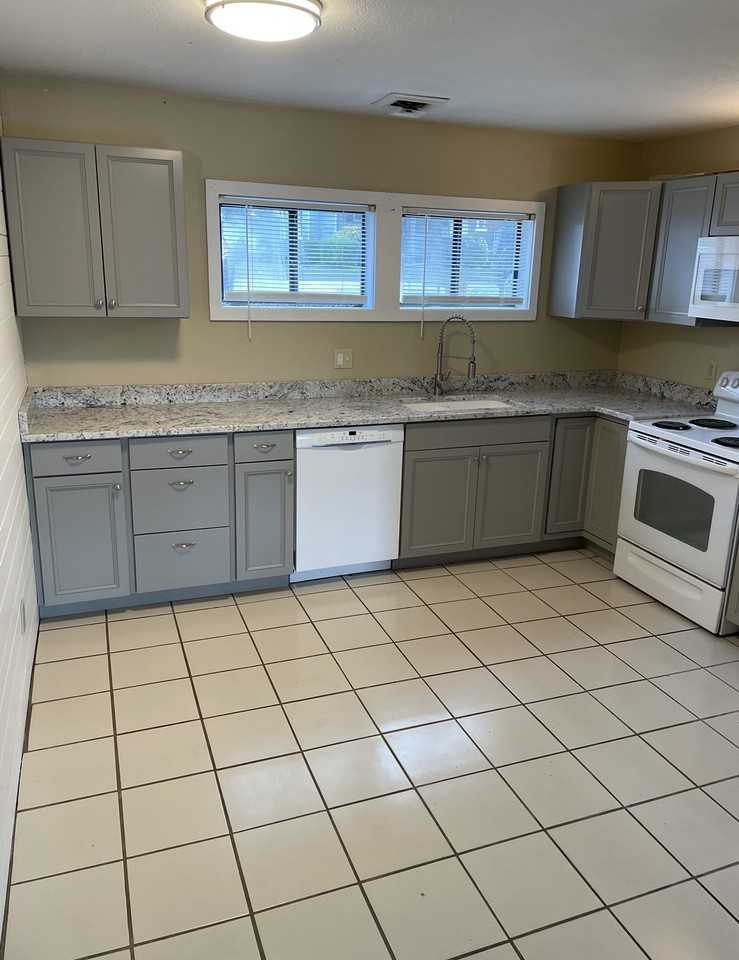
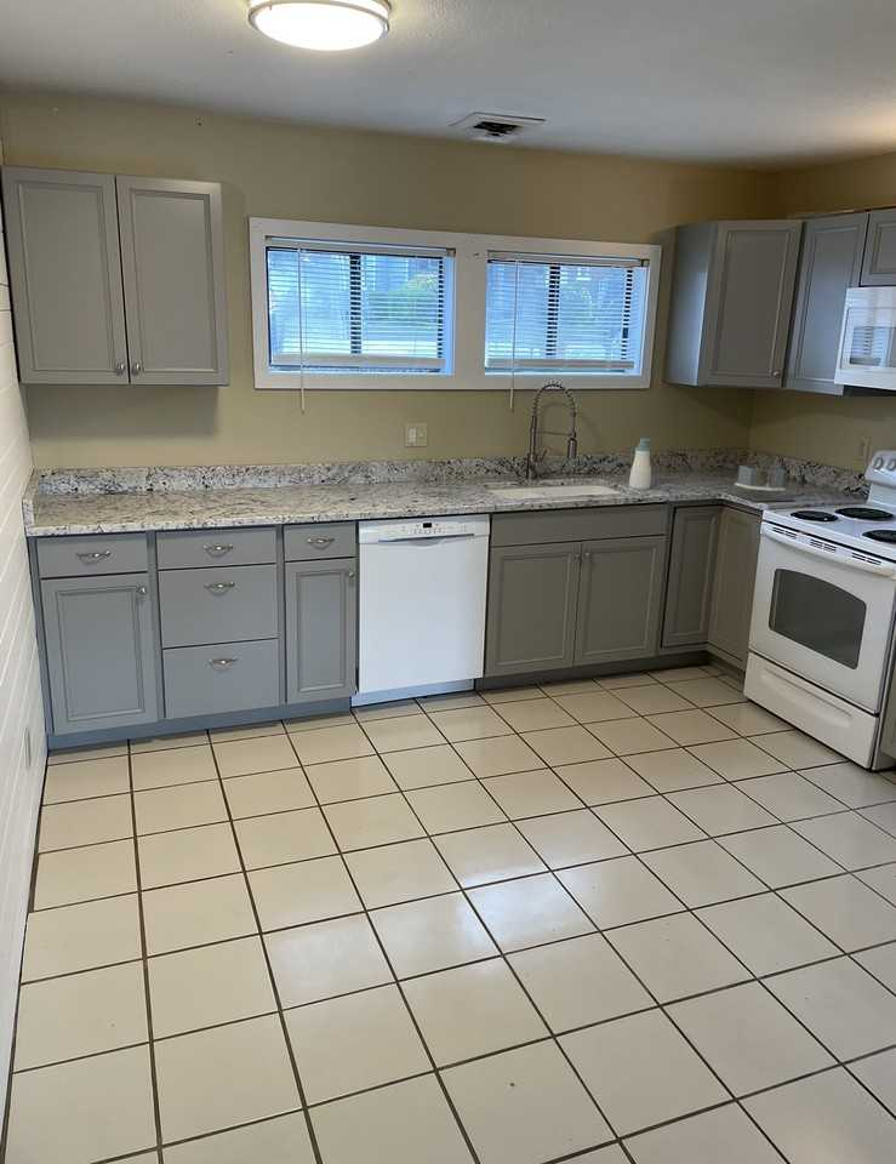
+ soap bottle (641, 463)
+ utensil holder (758, 481)
